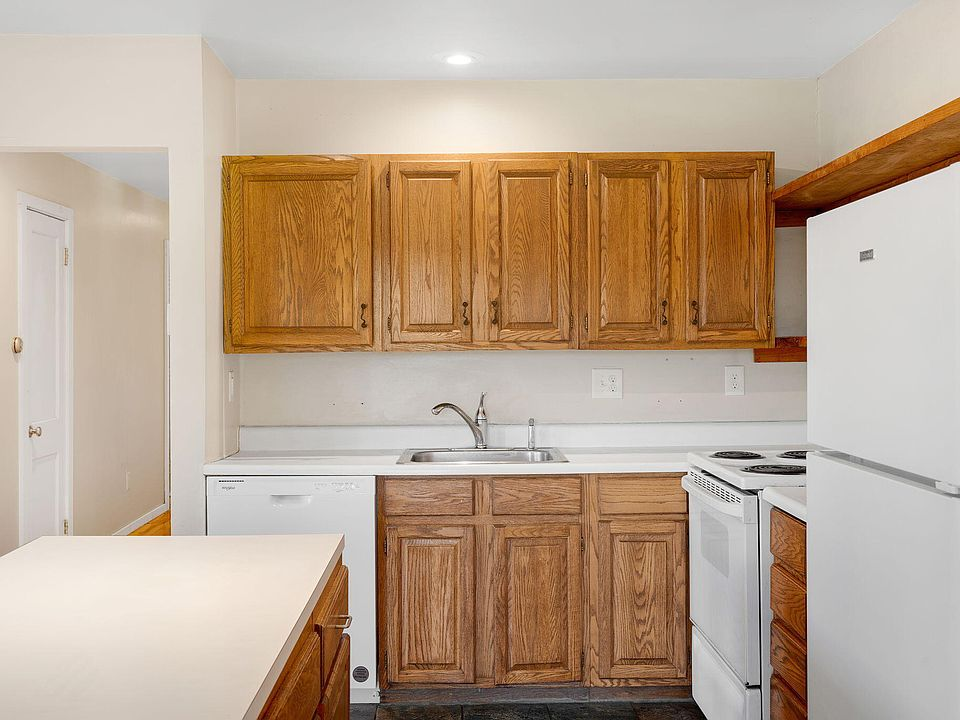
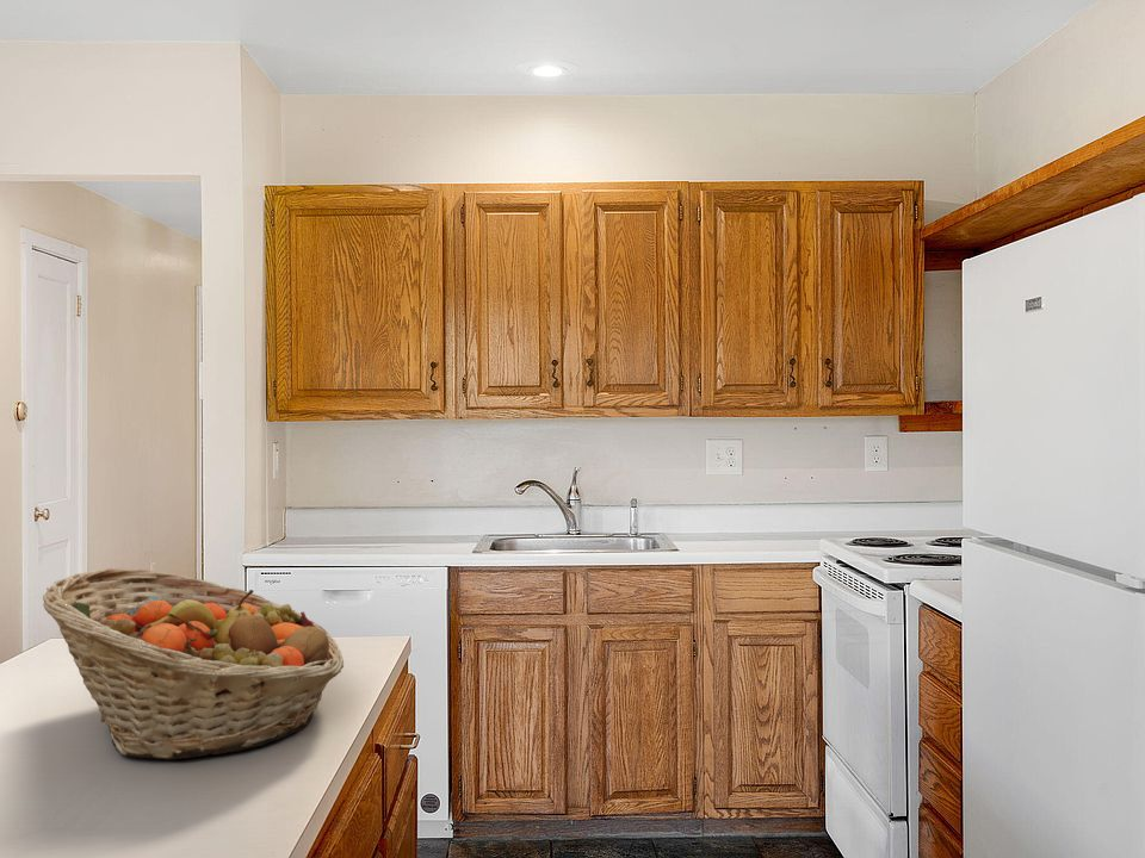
+ fruit basket (203, 646)
